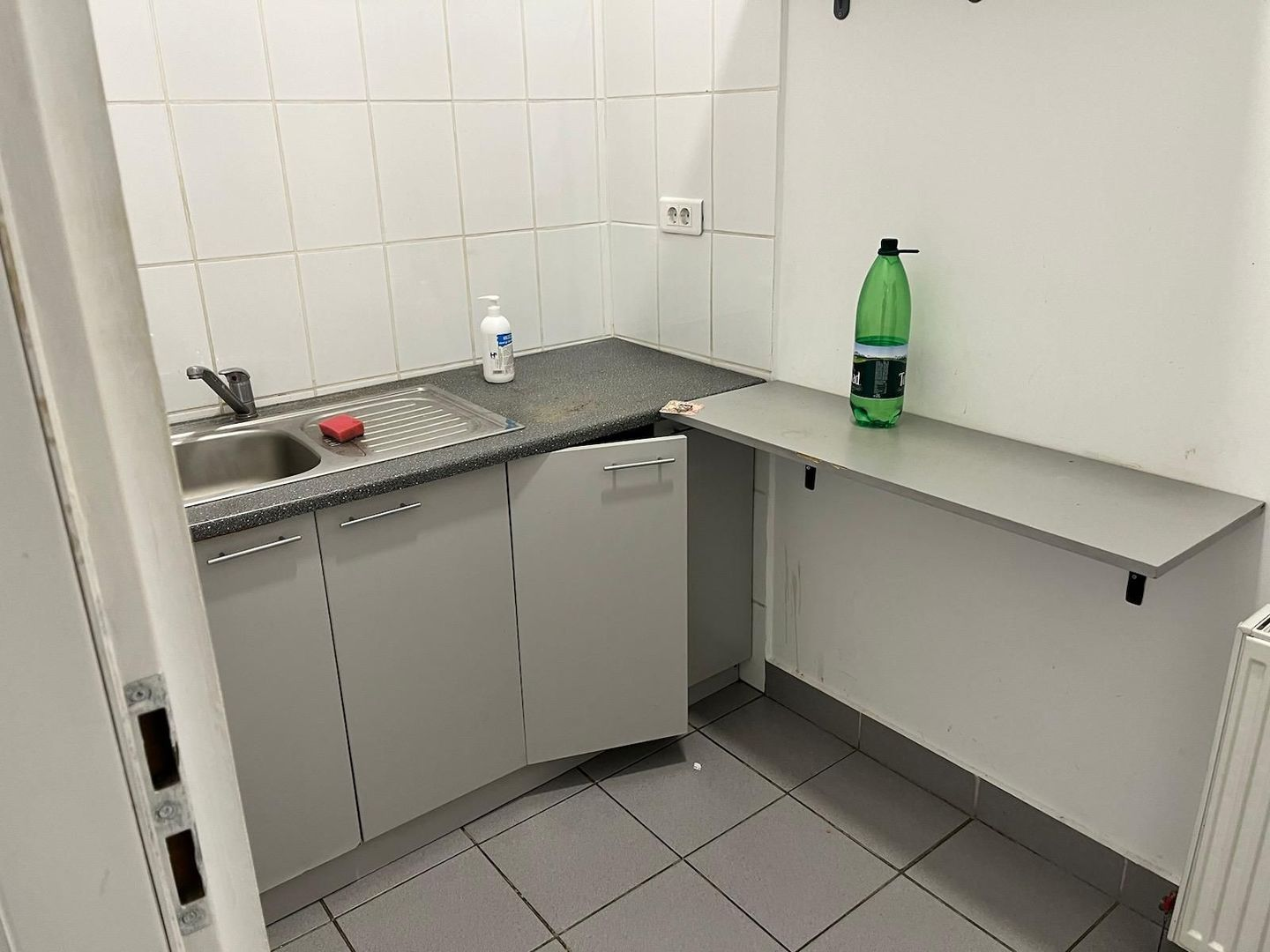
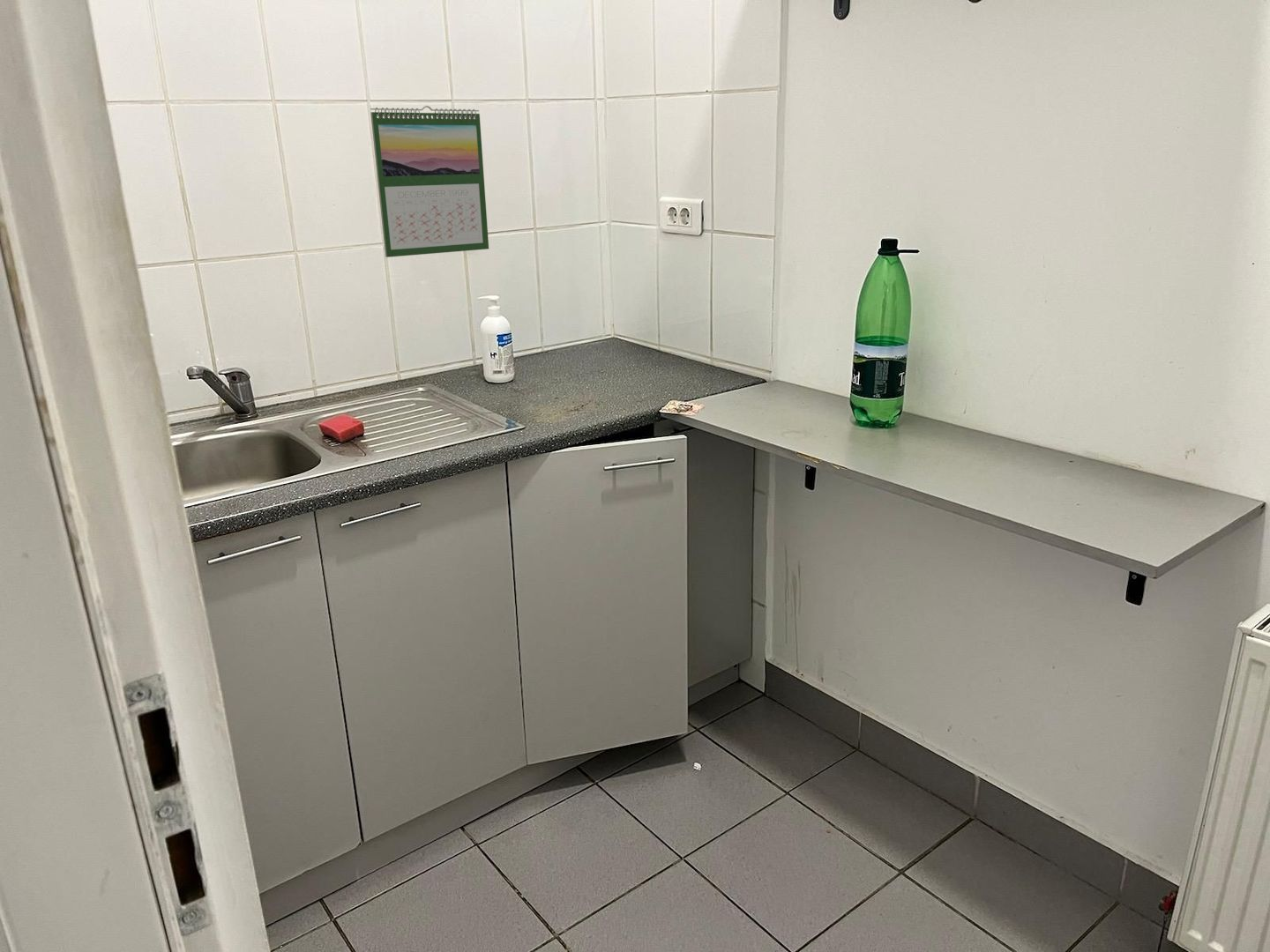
+ calendar (432, 181)
